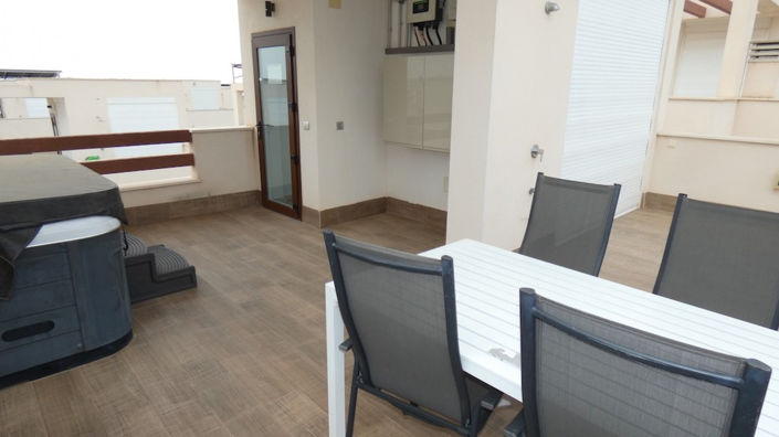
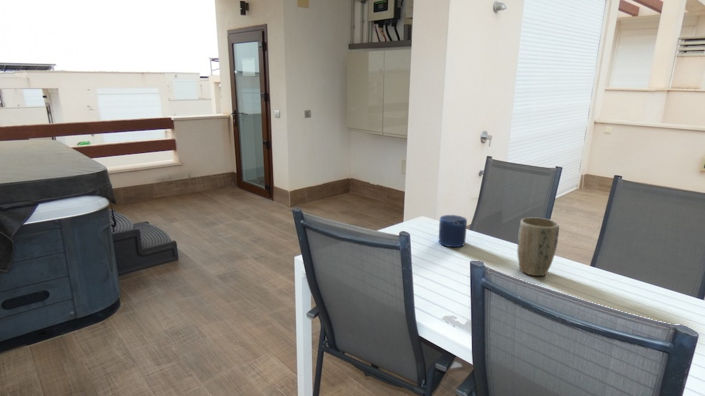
+ candle (452, 230)
+ plant pot (536, 247)
